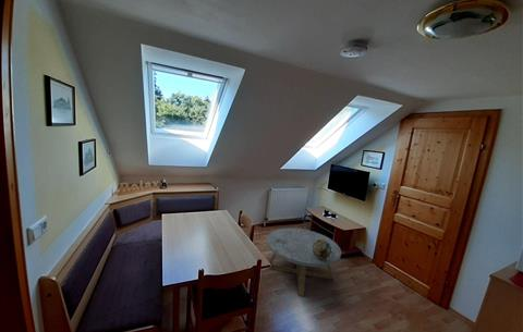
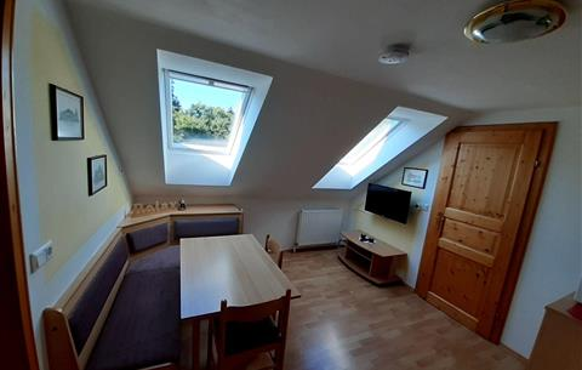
- decorative sphere (321, 248)
- coffee table (301, 257)
